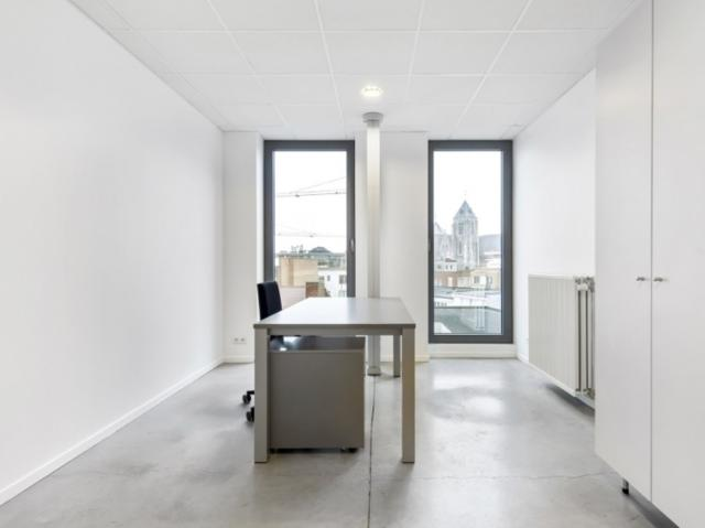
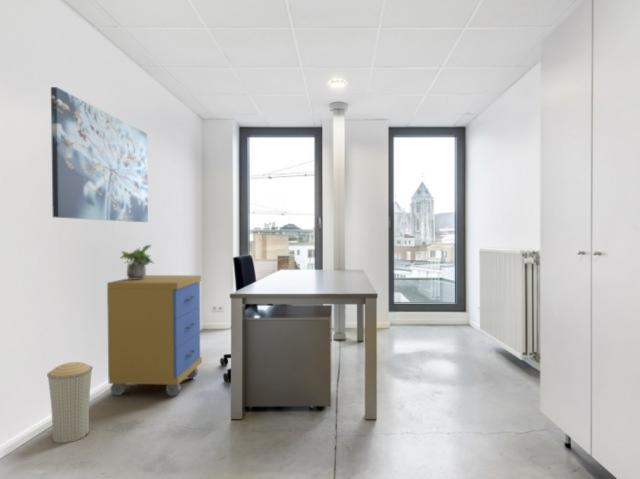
+ storage cabinet (158, 332)
+ potted plant (137, 262)
+ trash can (70, 399)
+ wall art (108, 167)
